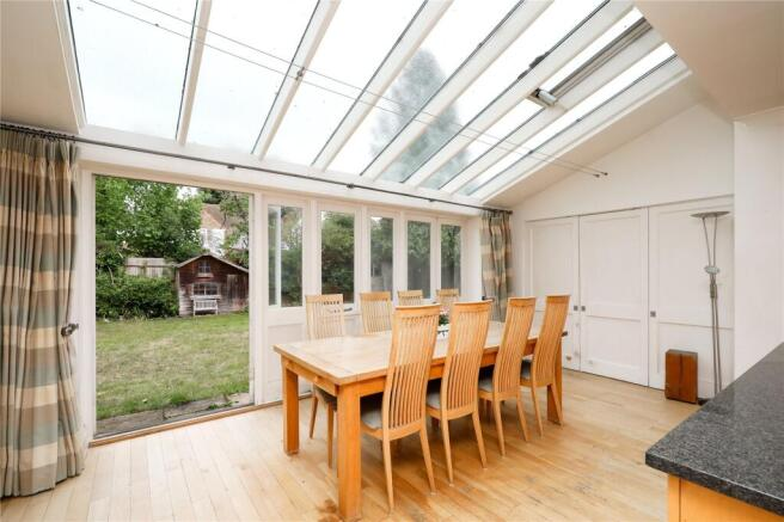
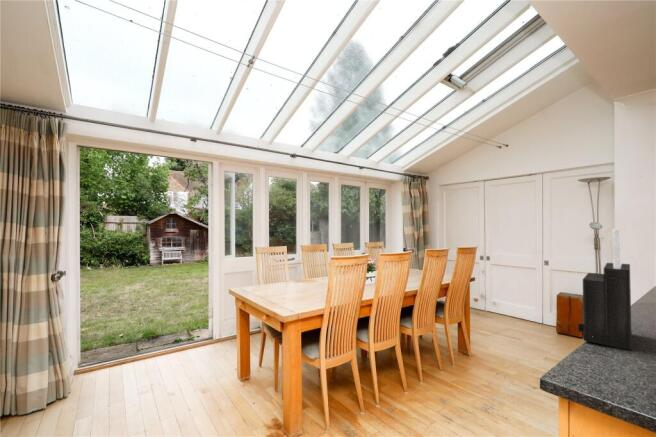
+ knife block (602, 282)
